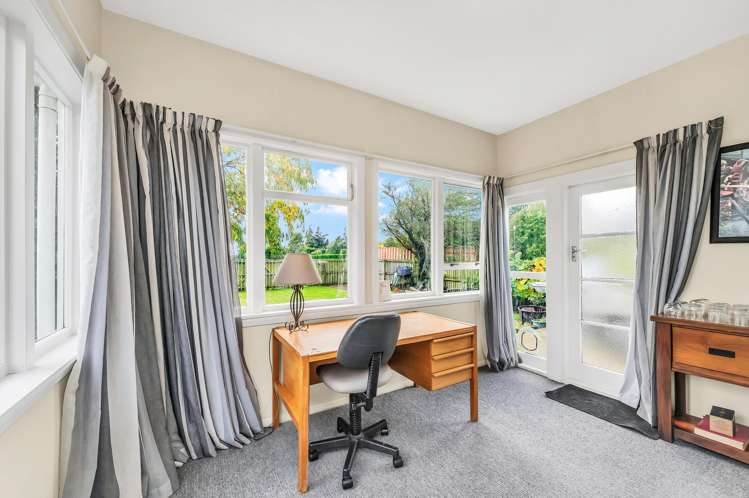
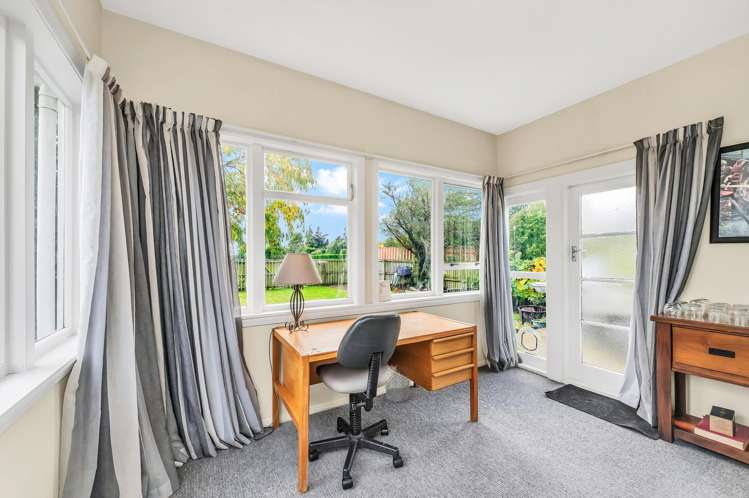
+ wastebasket (397, 379)
